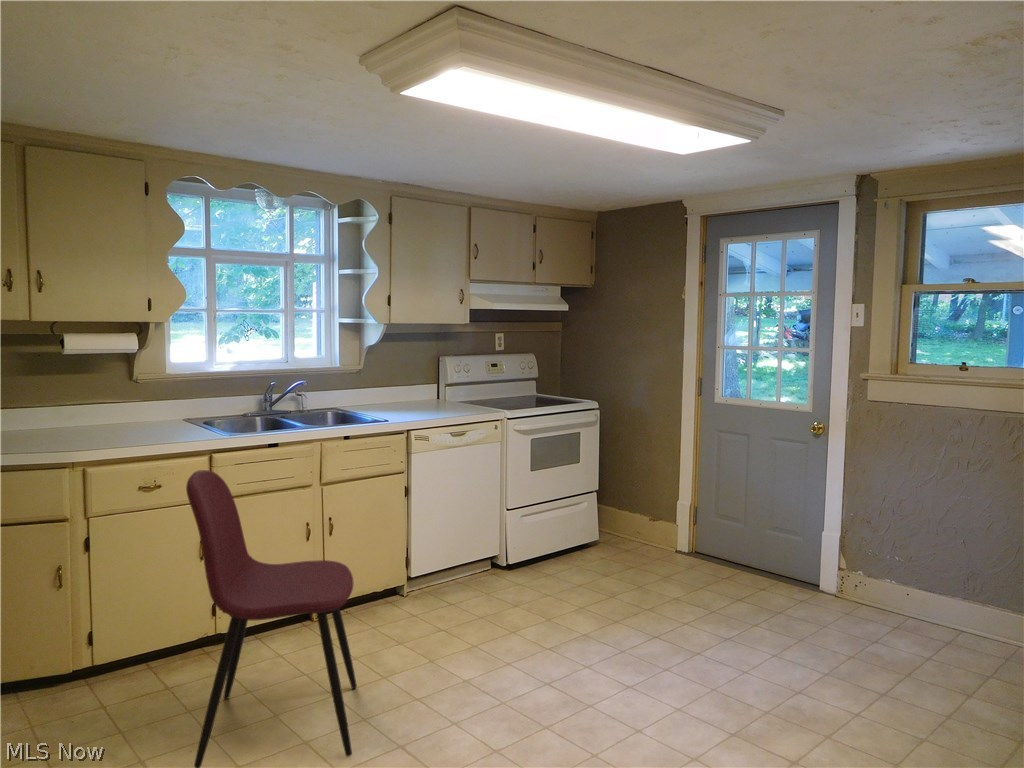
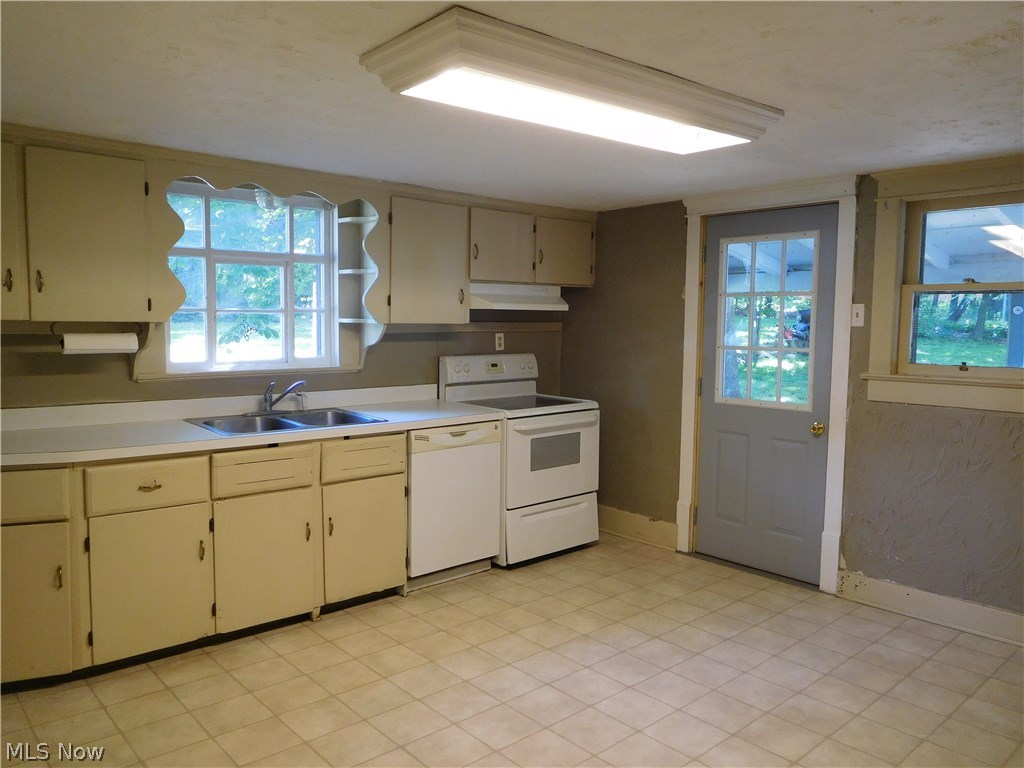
- dining chair (275, 600)
